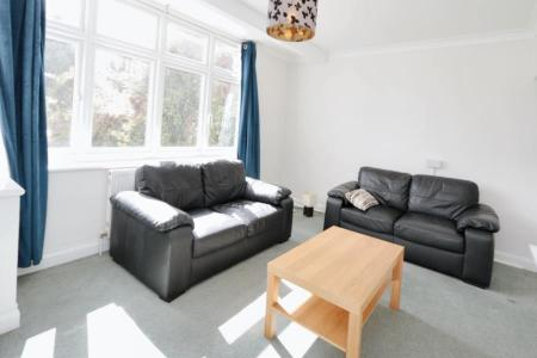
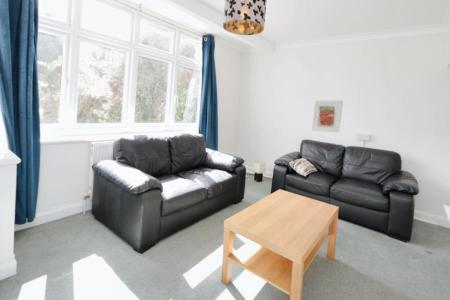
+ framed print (326, 116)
